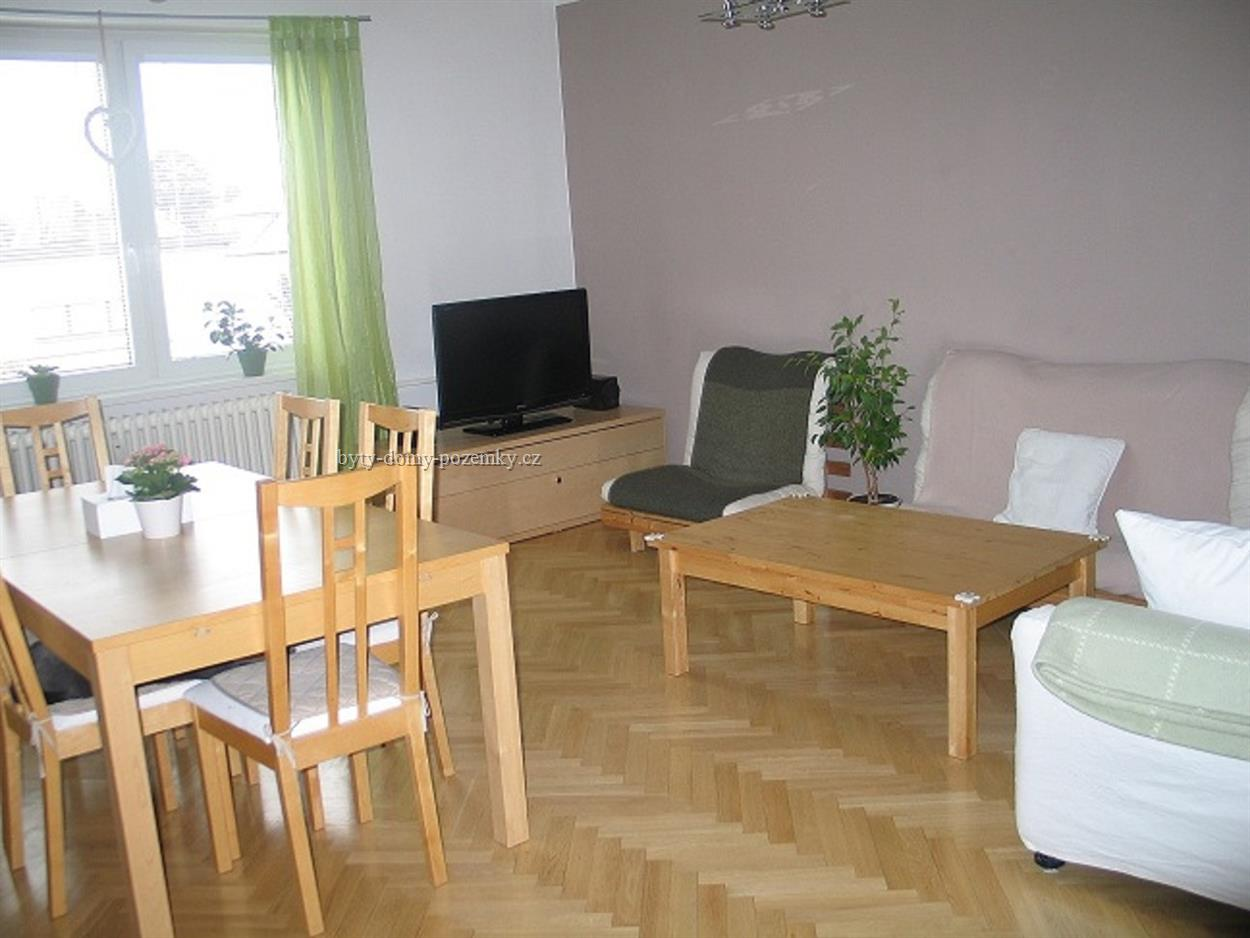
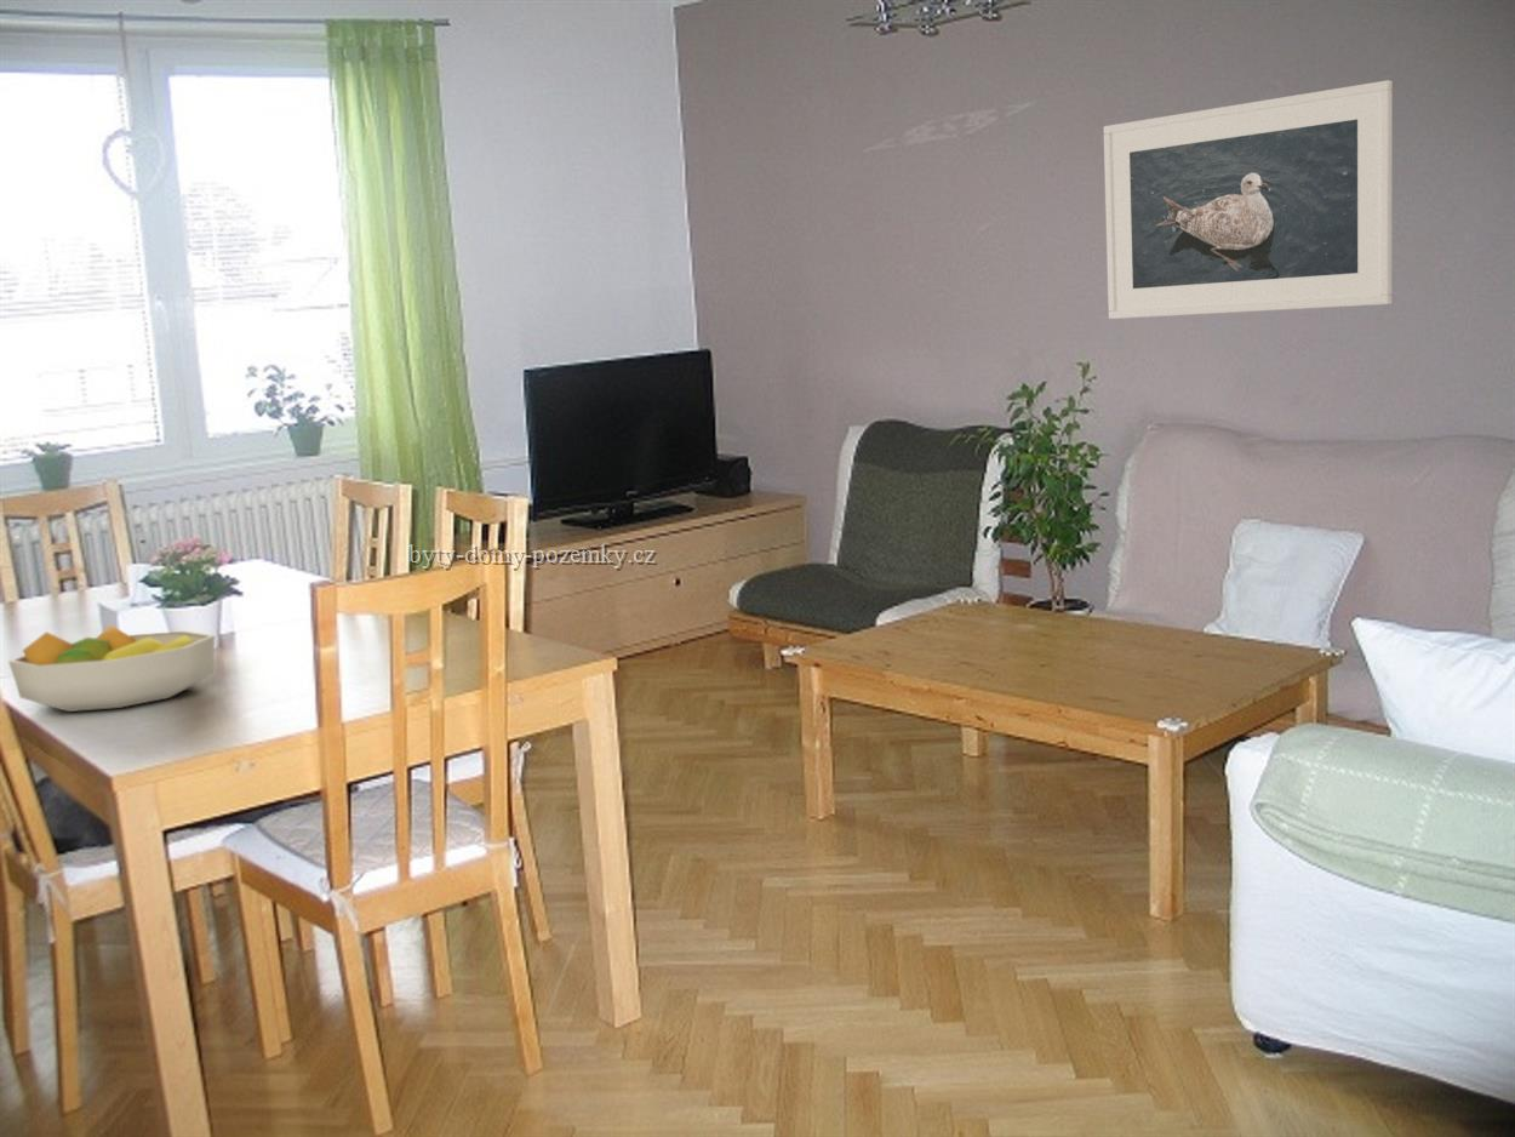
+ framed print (1239, 208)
+ fruit bowl (115, 661)
